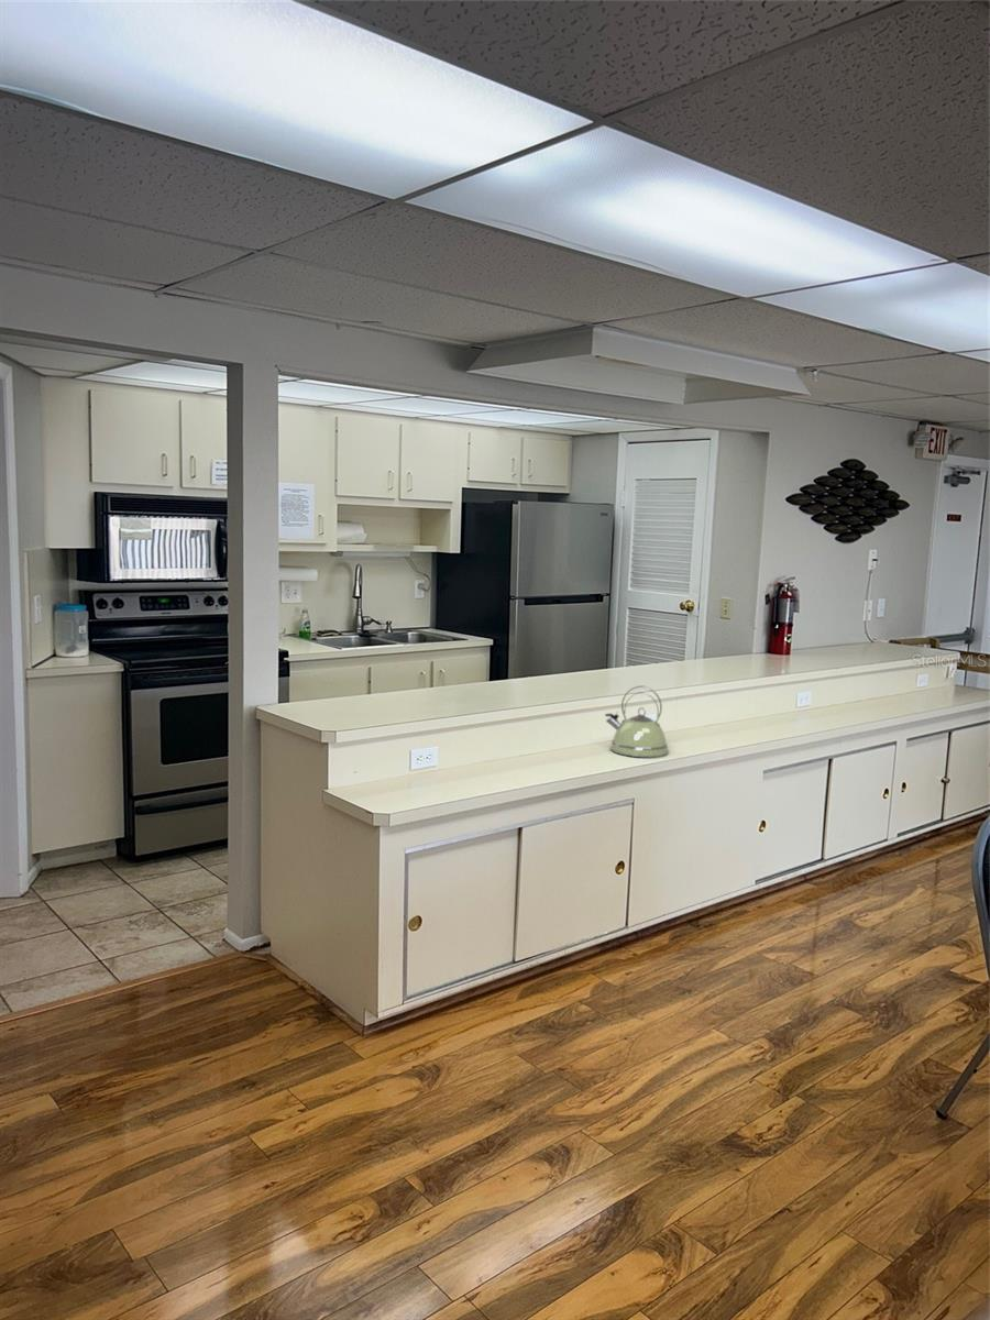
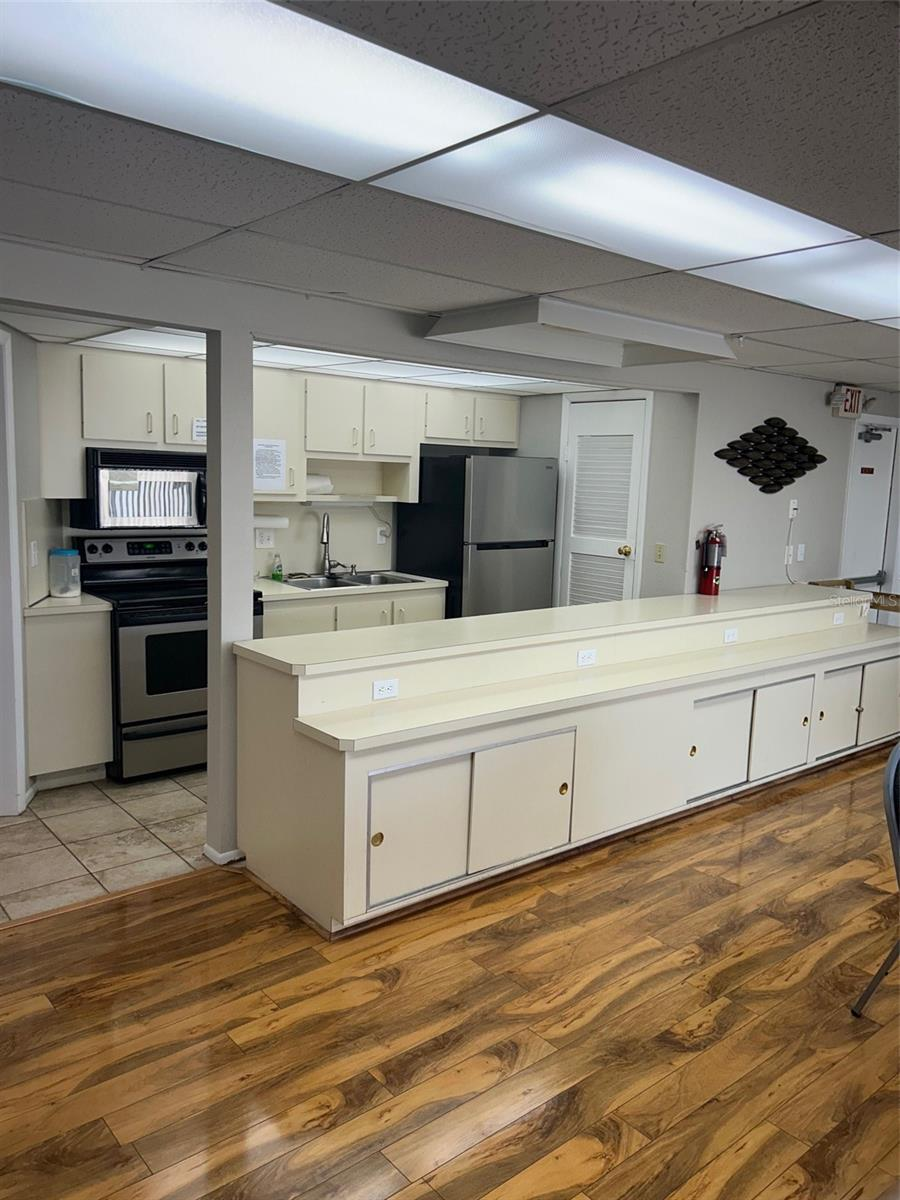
- kettle (637, 717)
